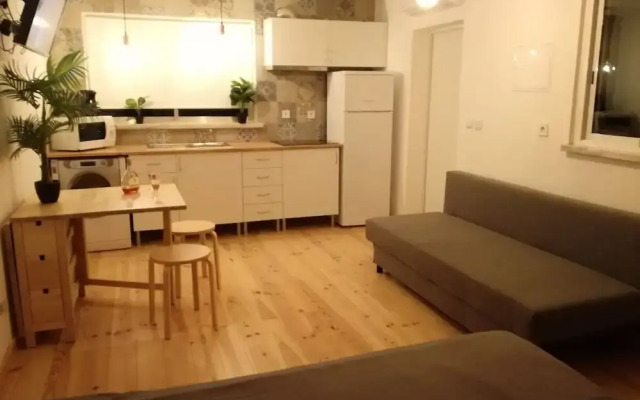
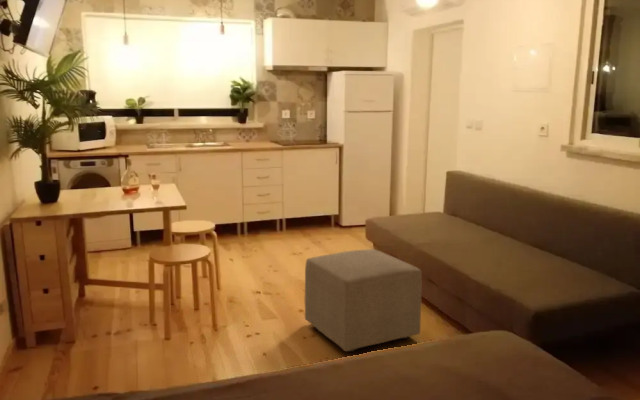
+ ottoman (361, 296)
